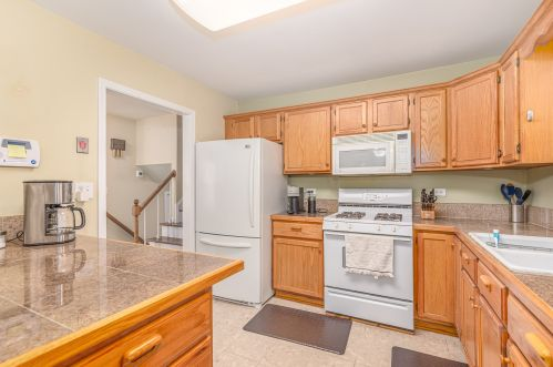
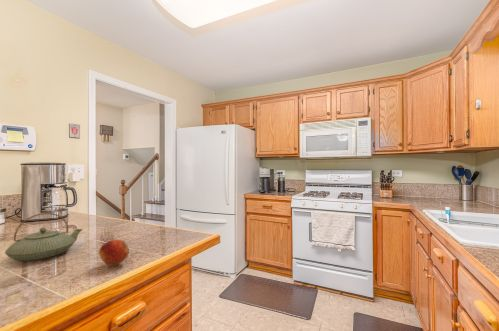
+ teapot (47, 233)
+ fruit (114, 252)
